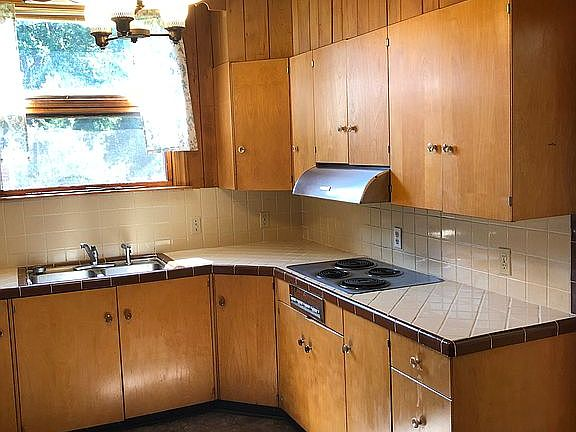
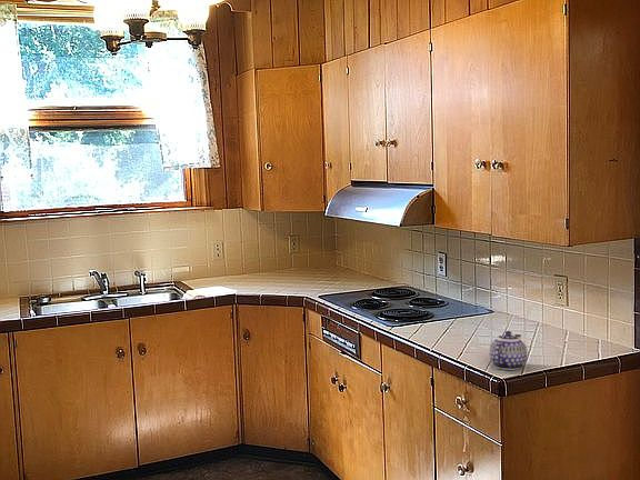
+ teapot (508, 349)
